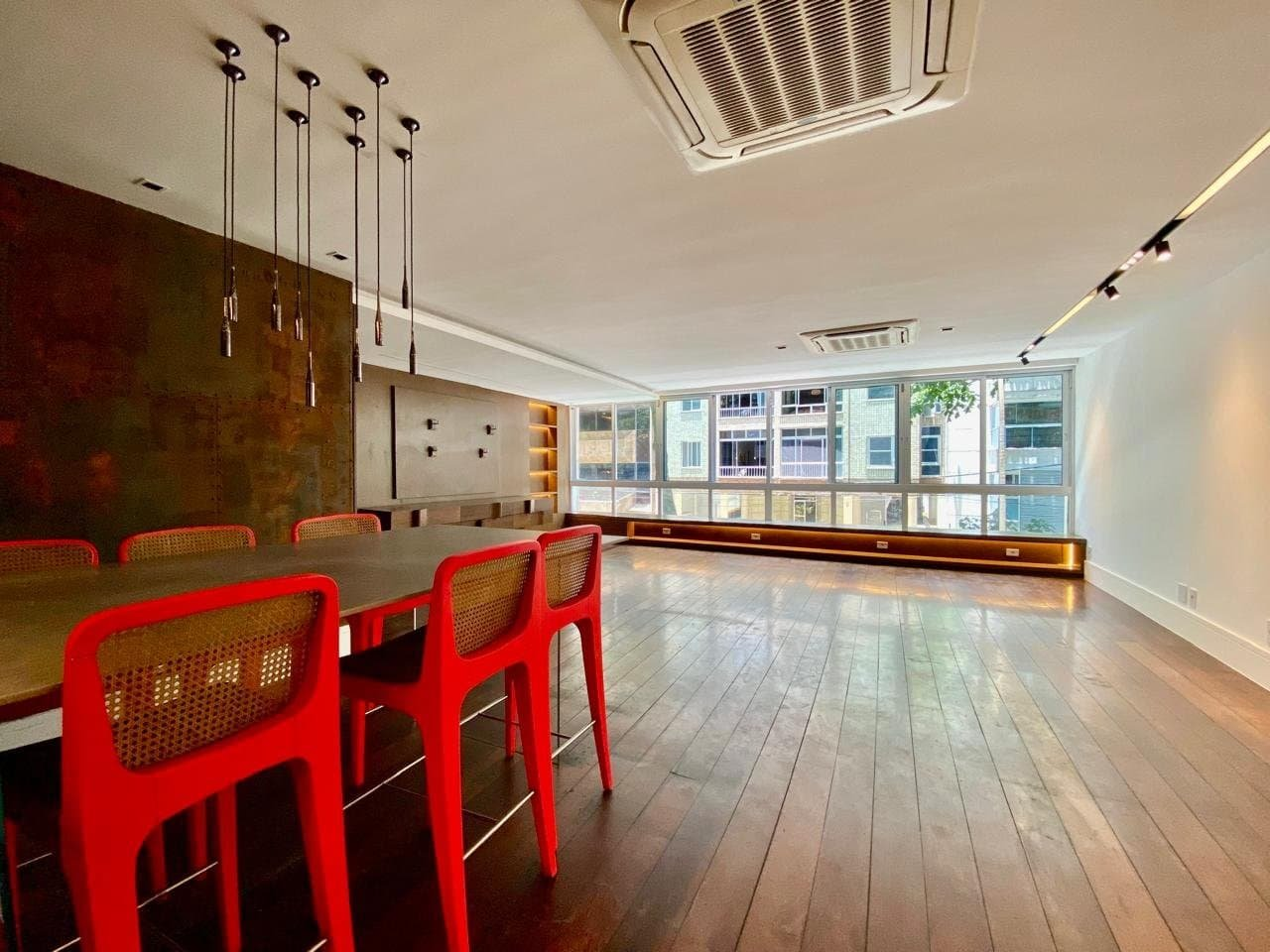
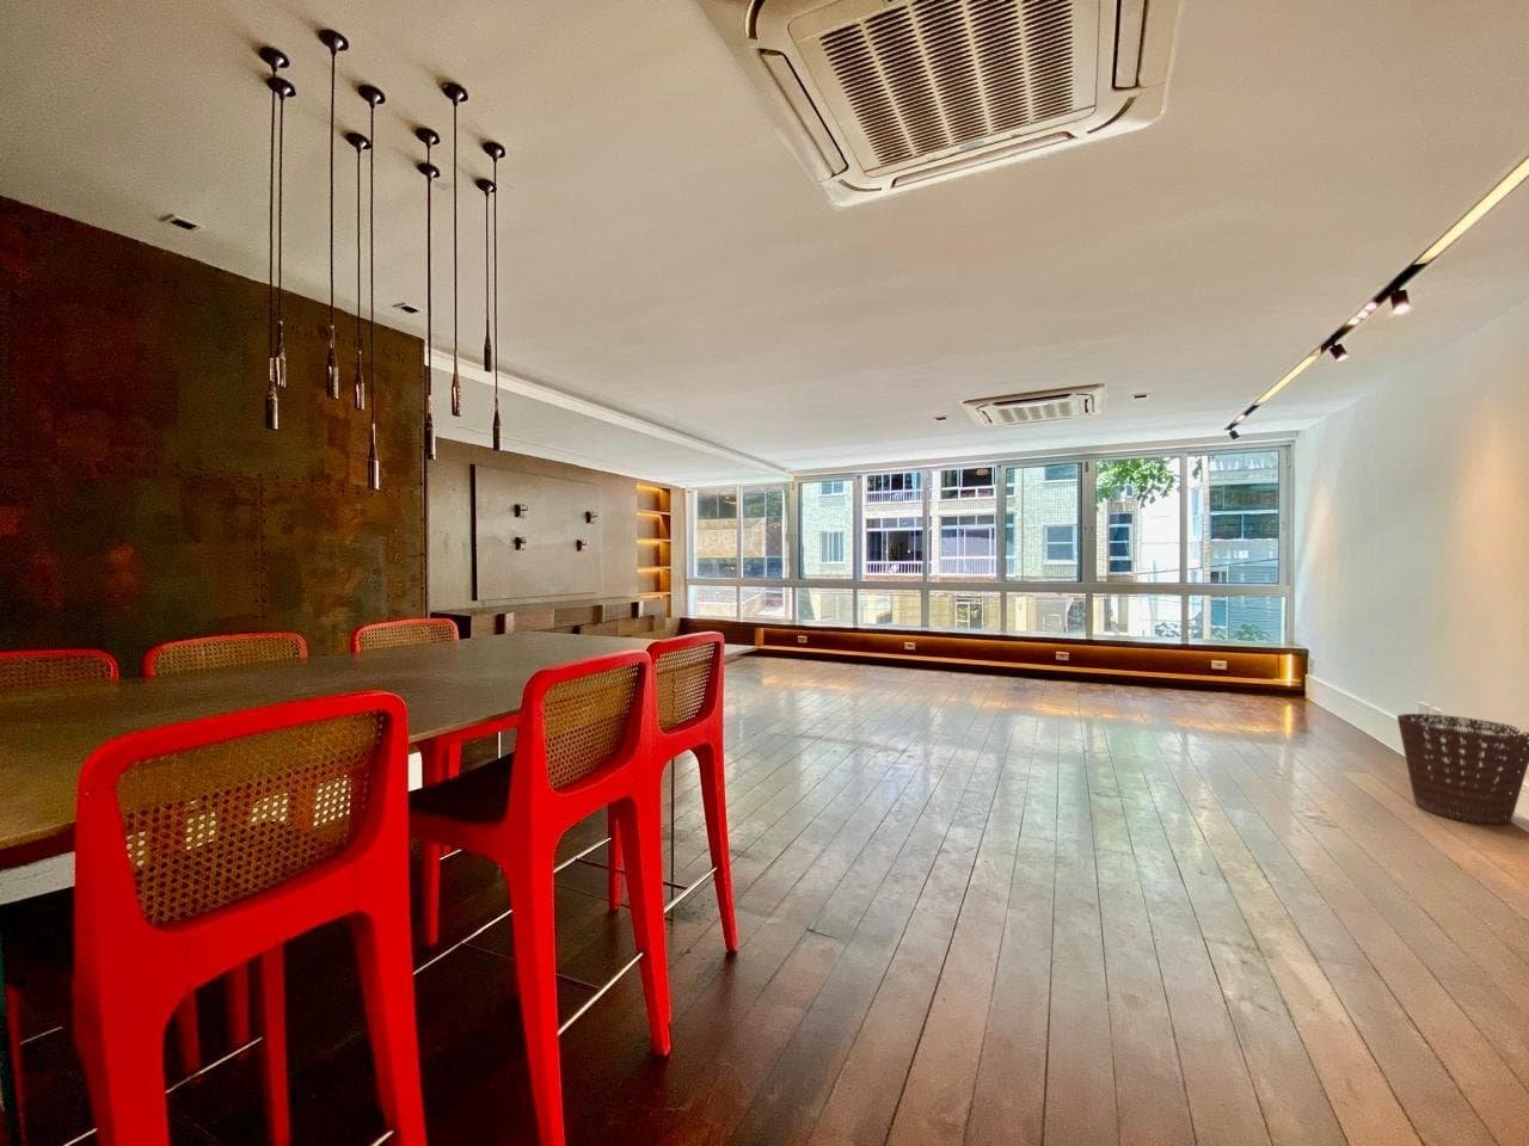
+ basket (1462, 768)
